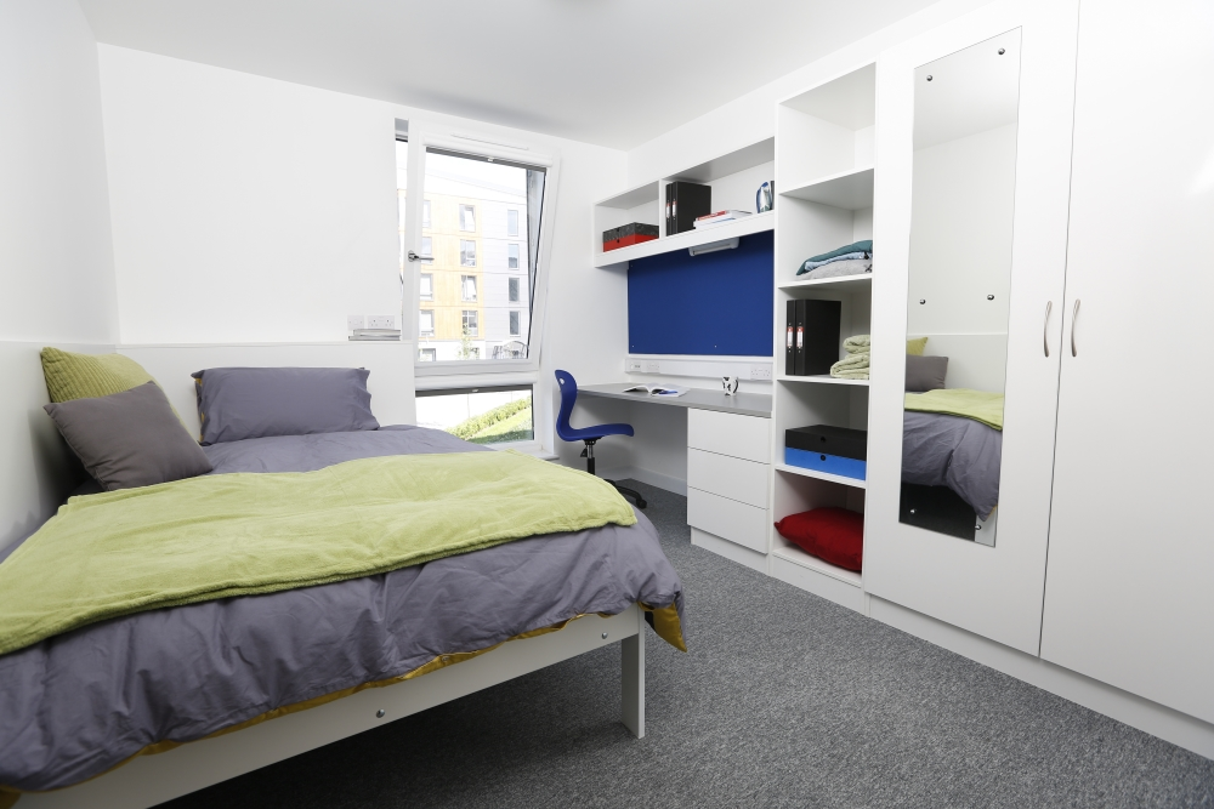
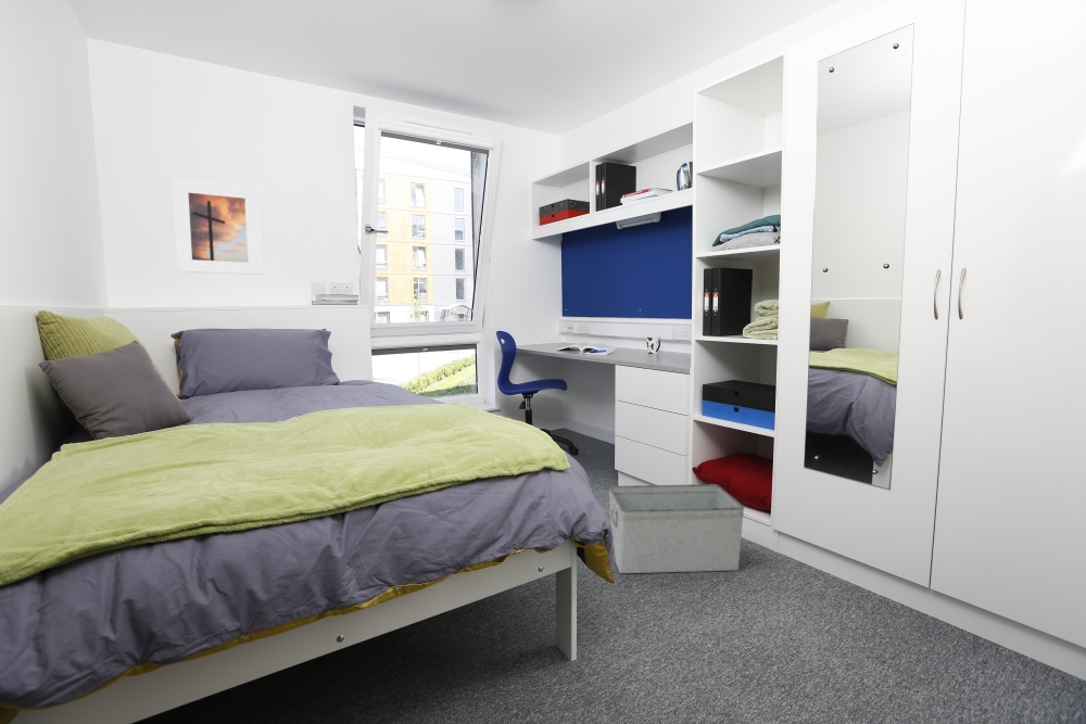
+ storage bin (672, 528)
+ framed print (218, 228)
